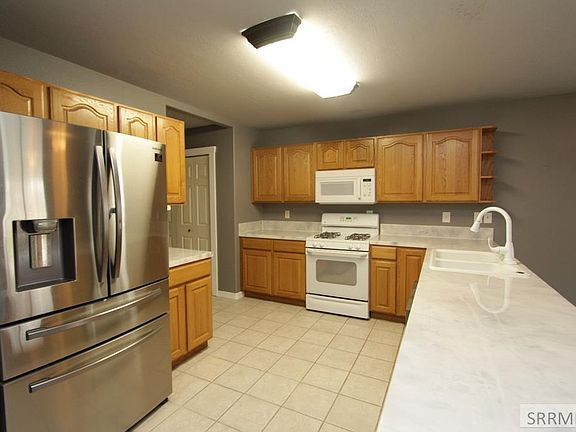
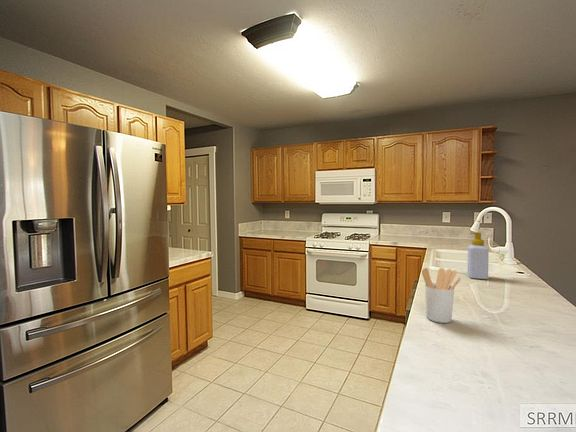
+ soap bottle (477, 255)
+ utensil holder (441, 293)
